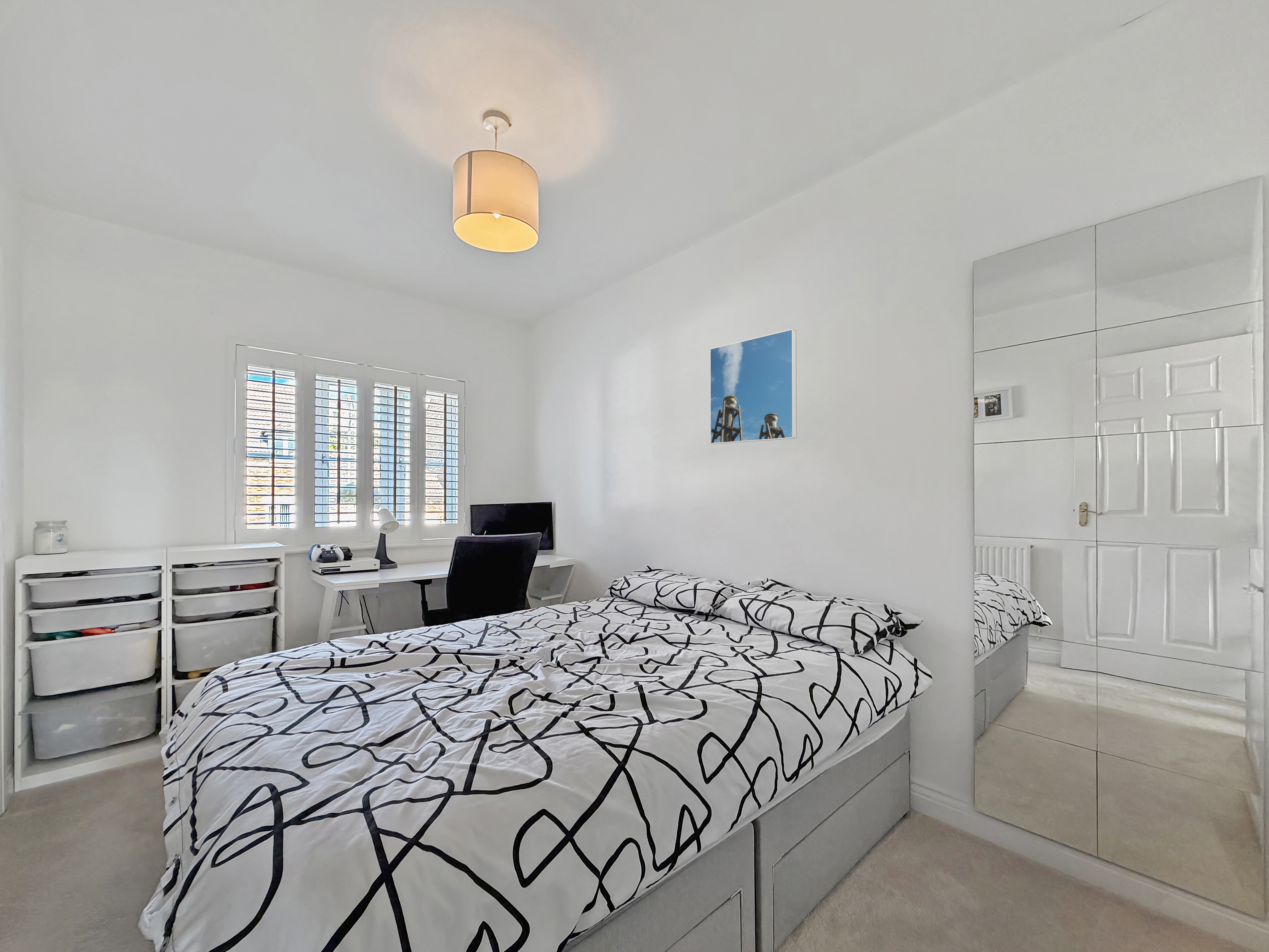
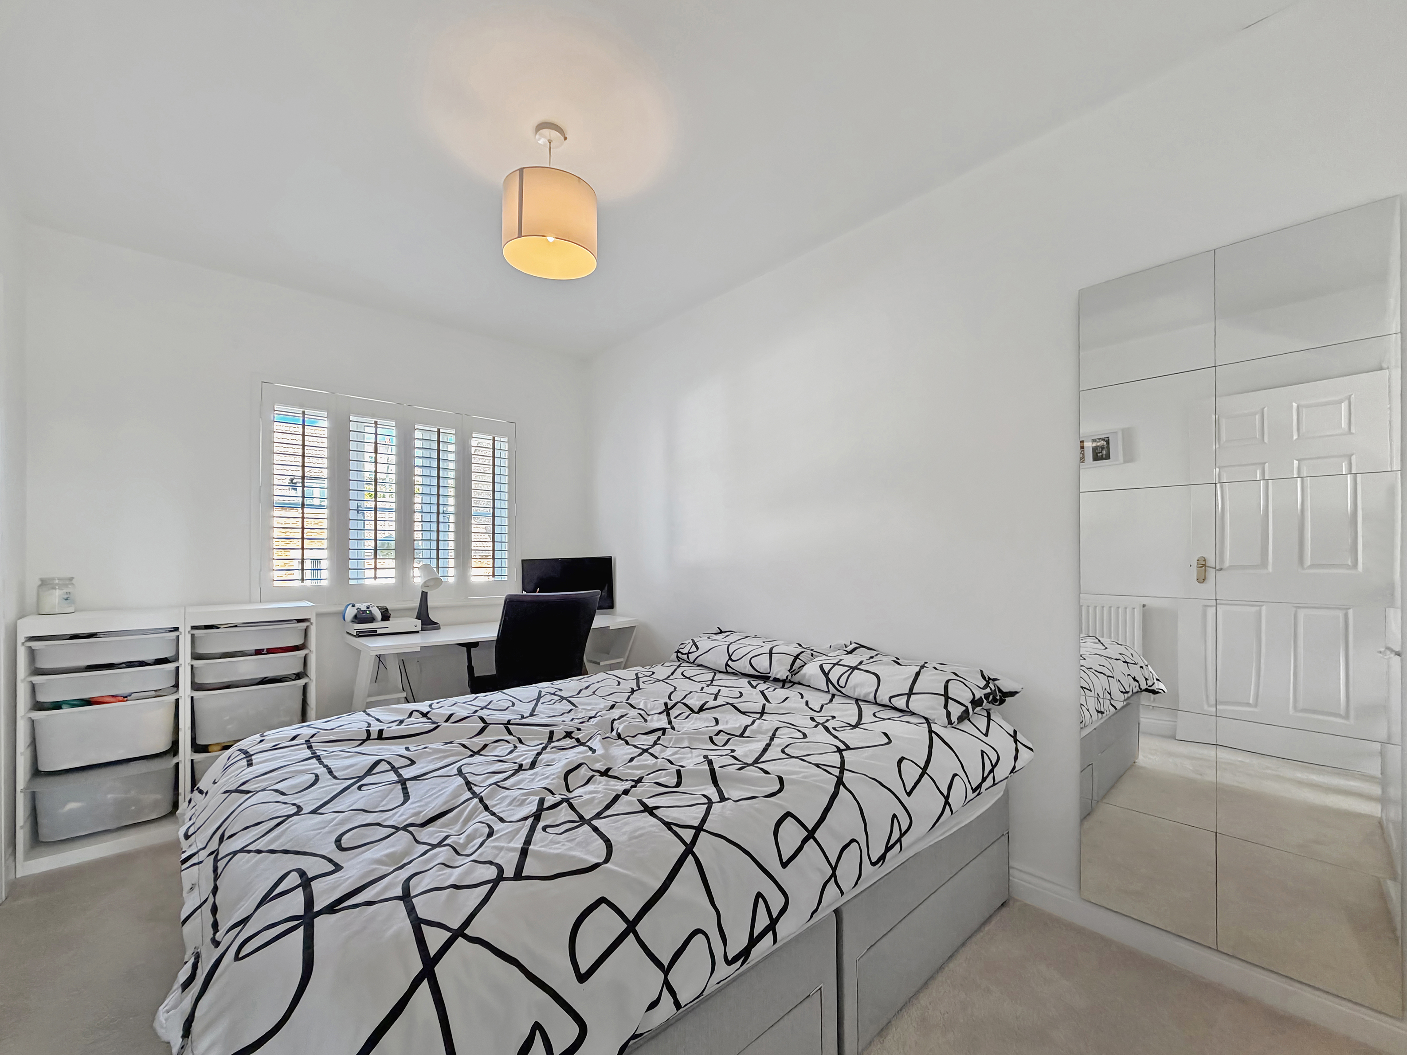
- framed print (750, 390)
